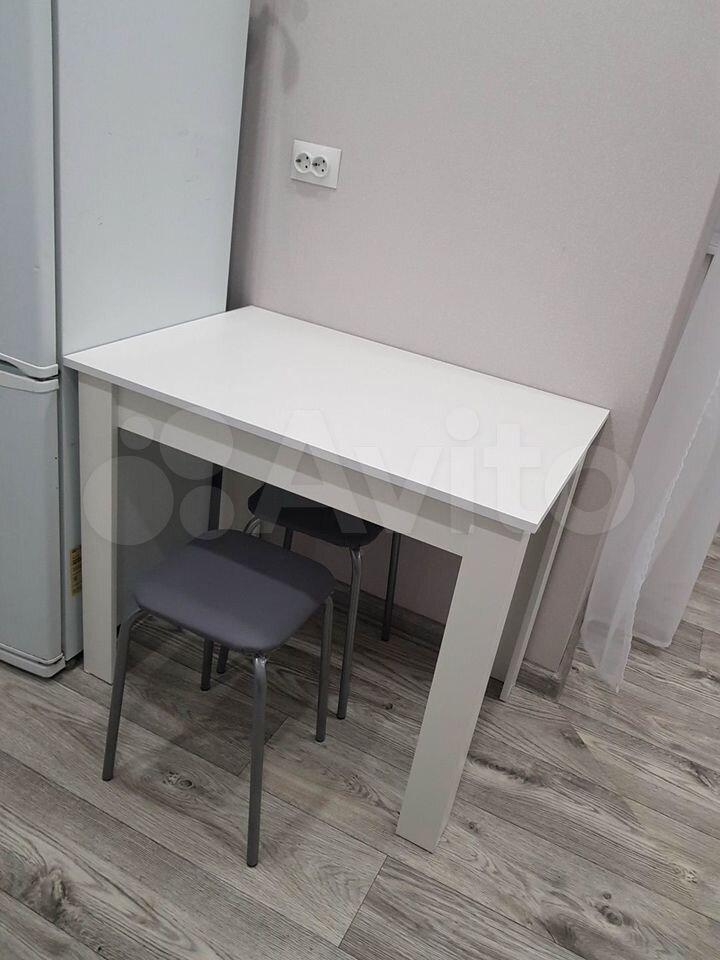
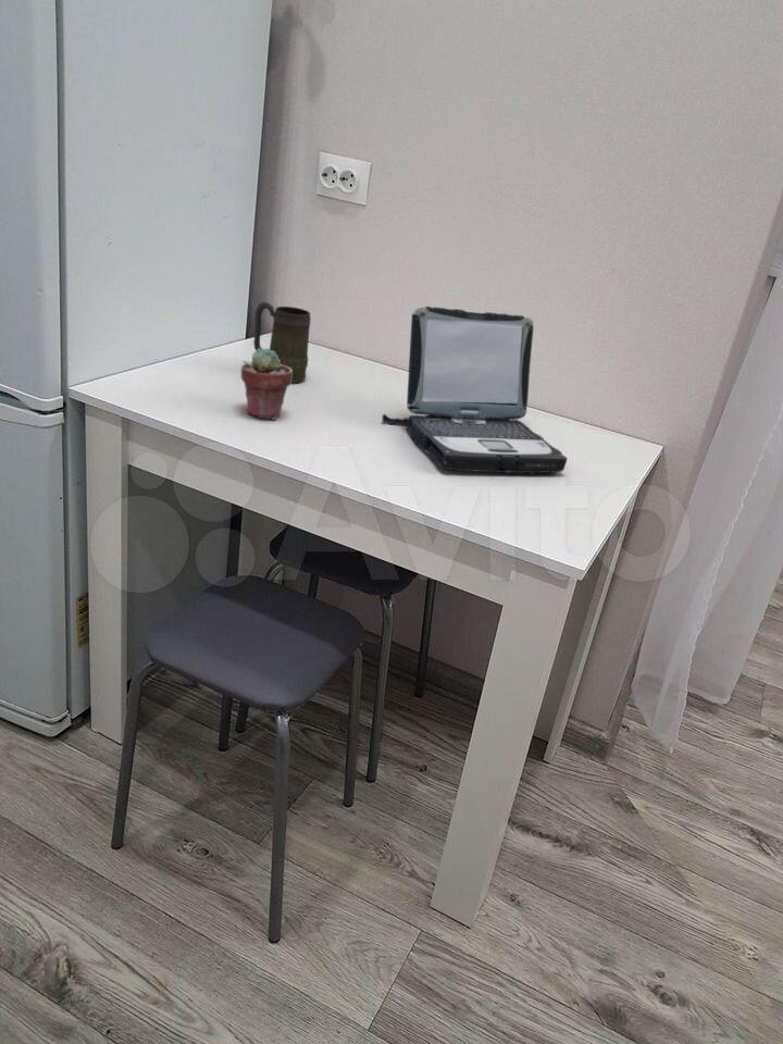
+ laptop (485, 386)
+ potted succulent (265, 381)
+ mug (281, 340)
